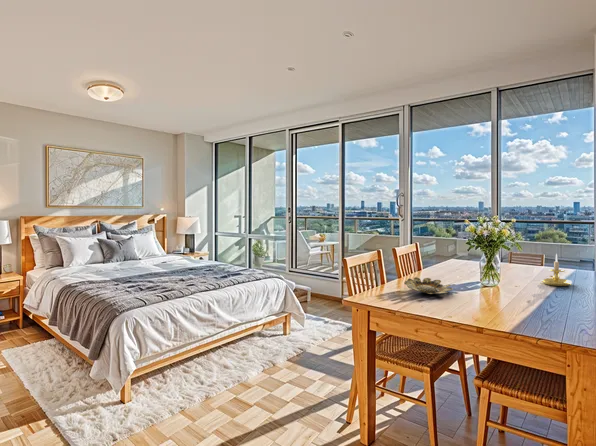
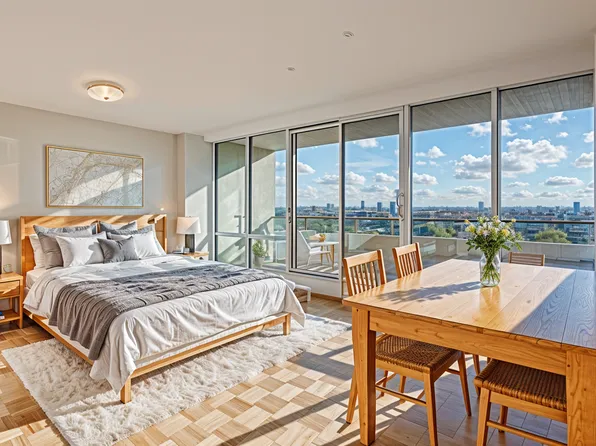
- bowl (428, 286)
- candle holder (555, 269)
